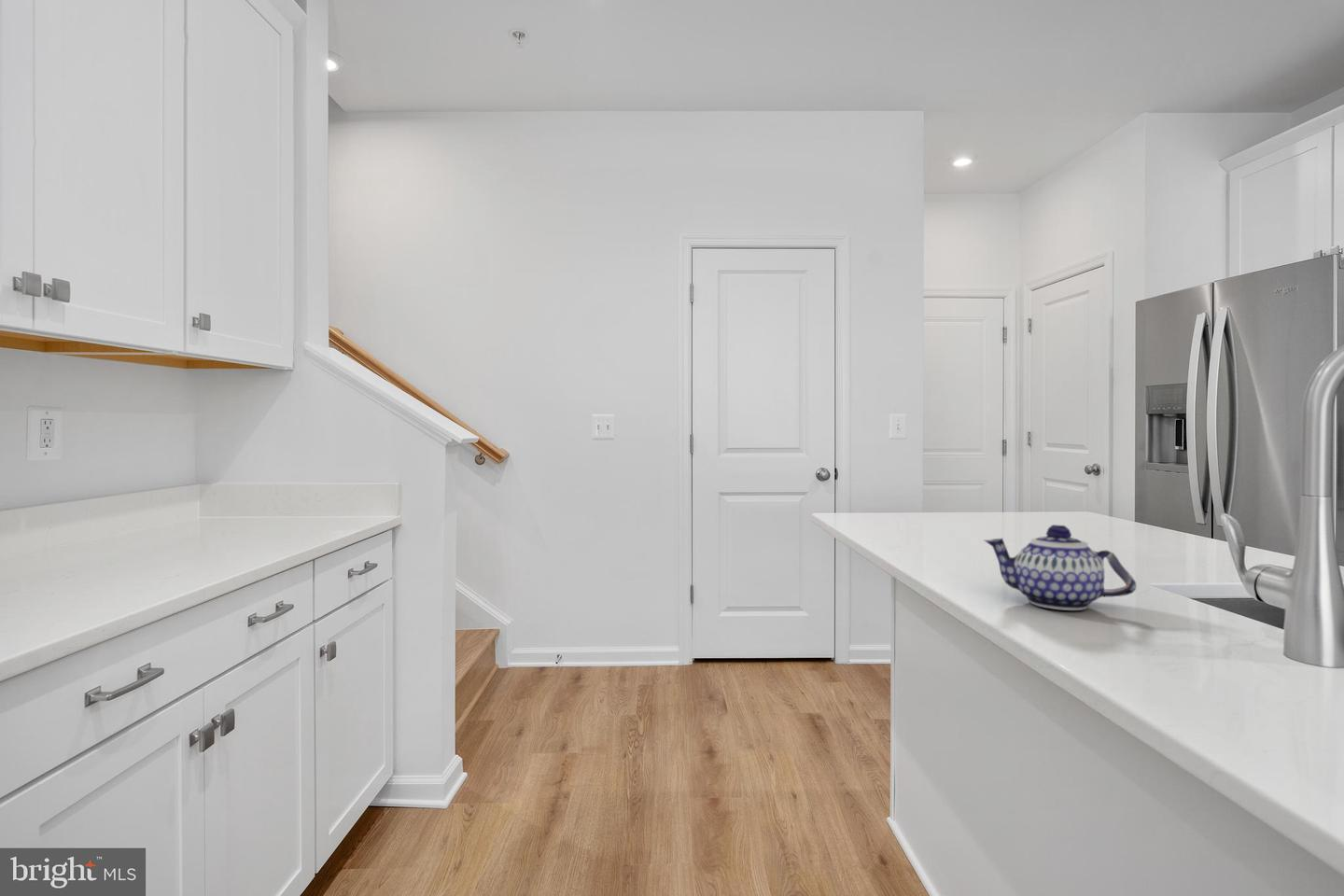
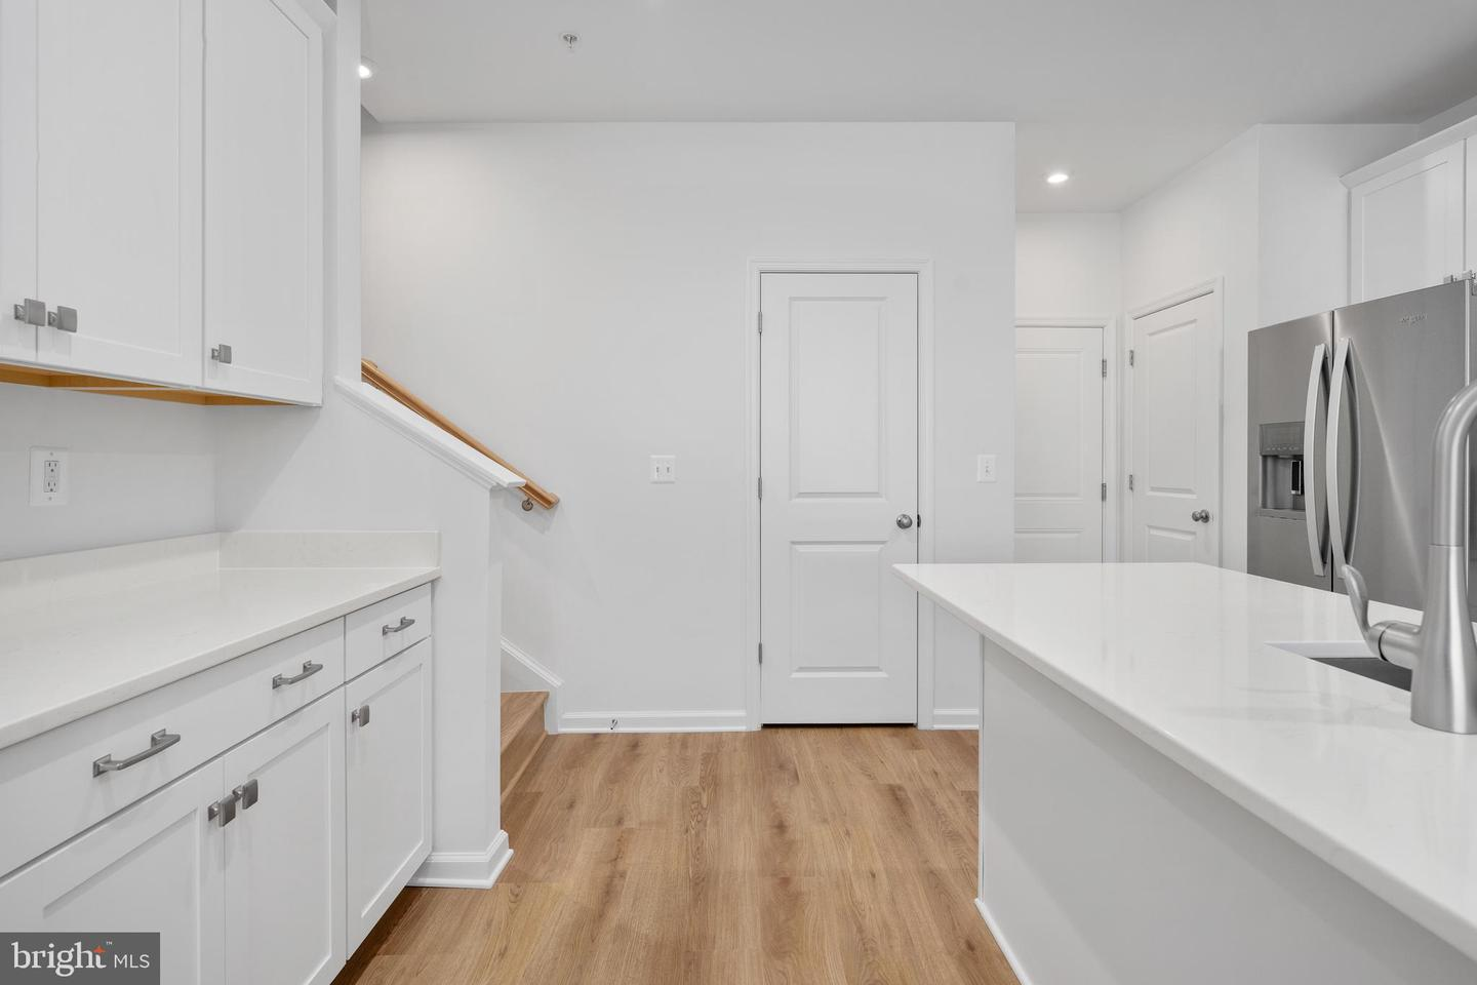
- teapot (1056, 564)
